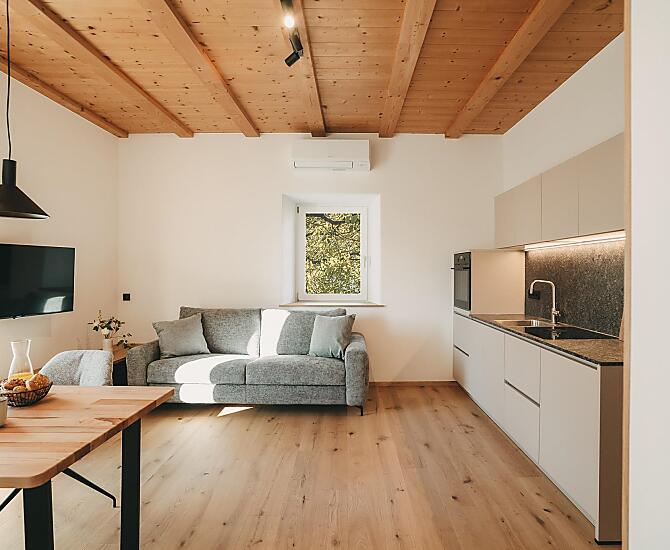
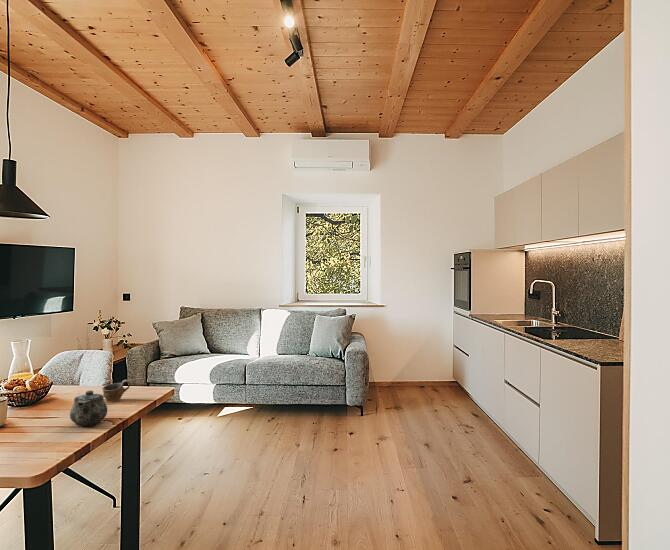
+ cup (114, 390)
+ chinaware (89, 406)
